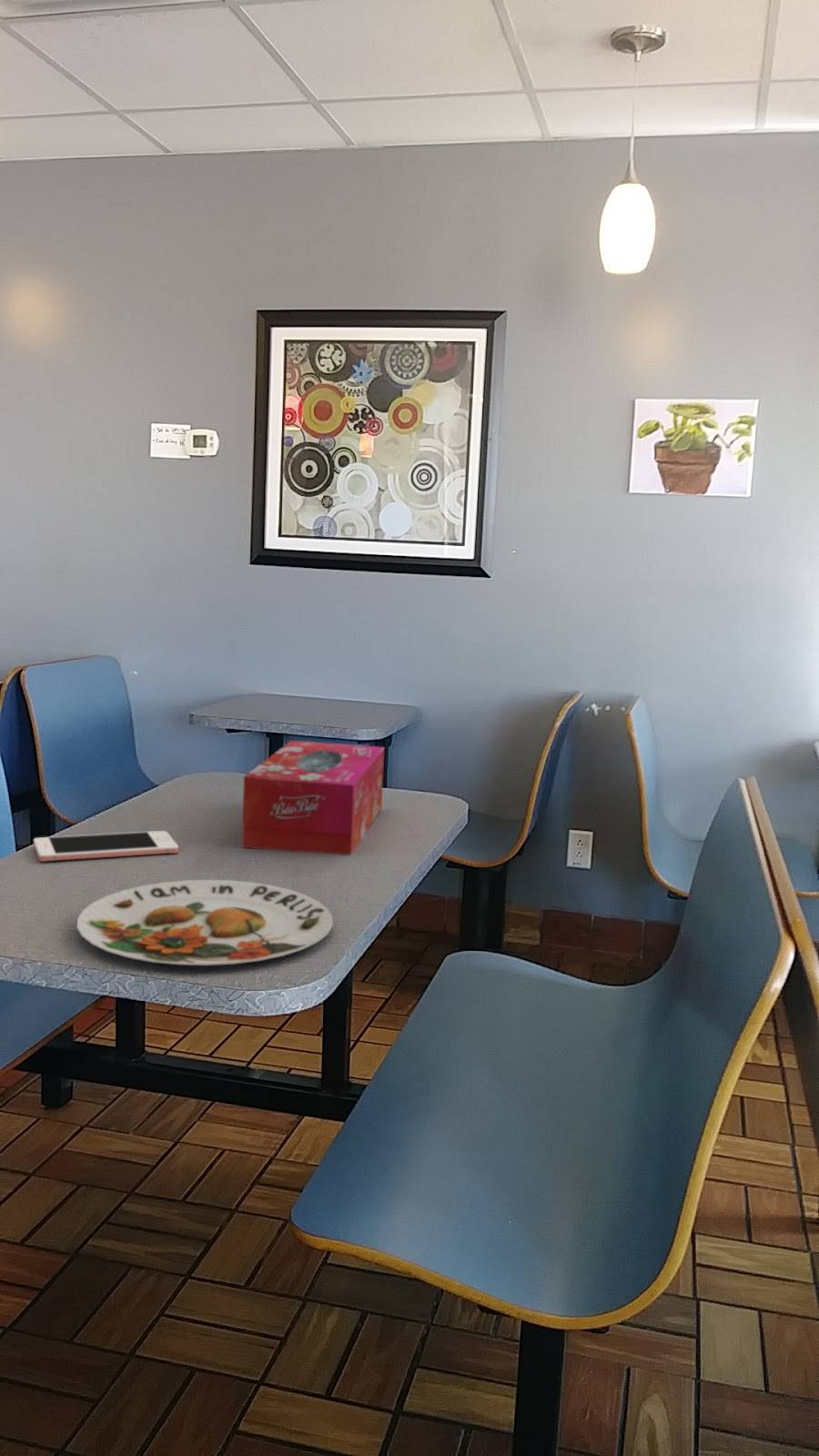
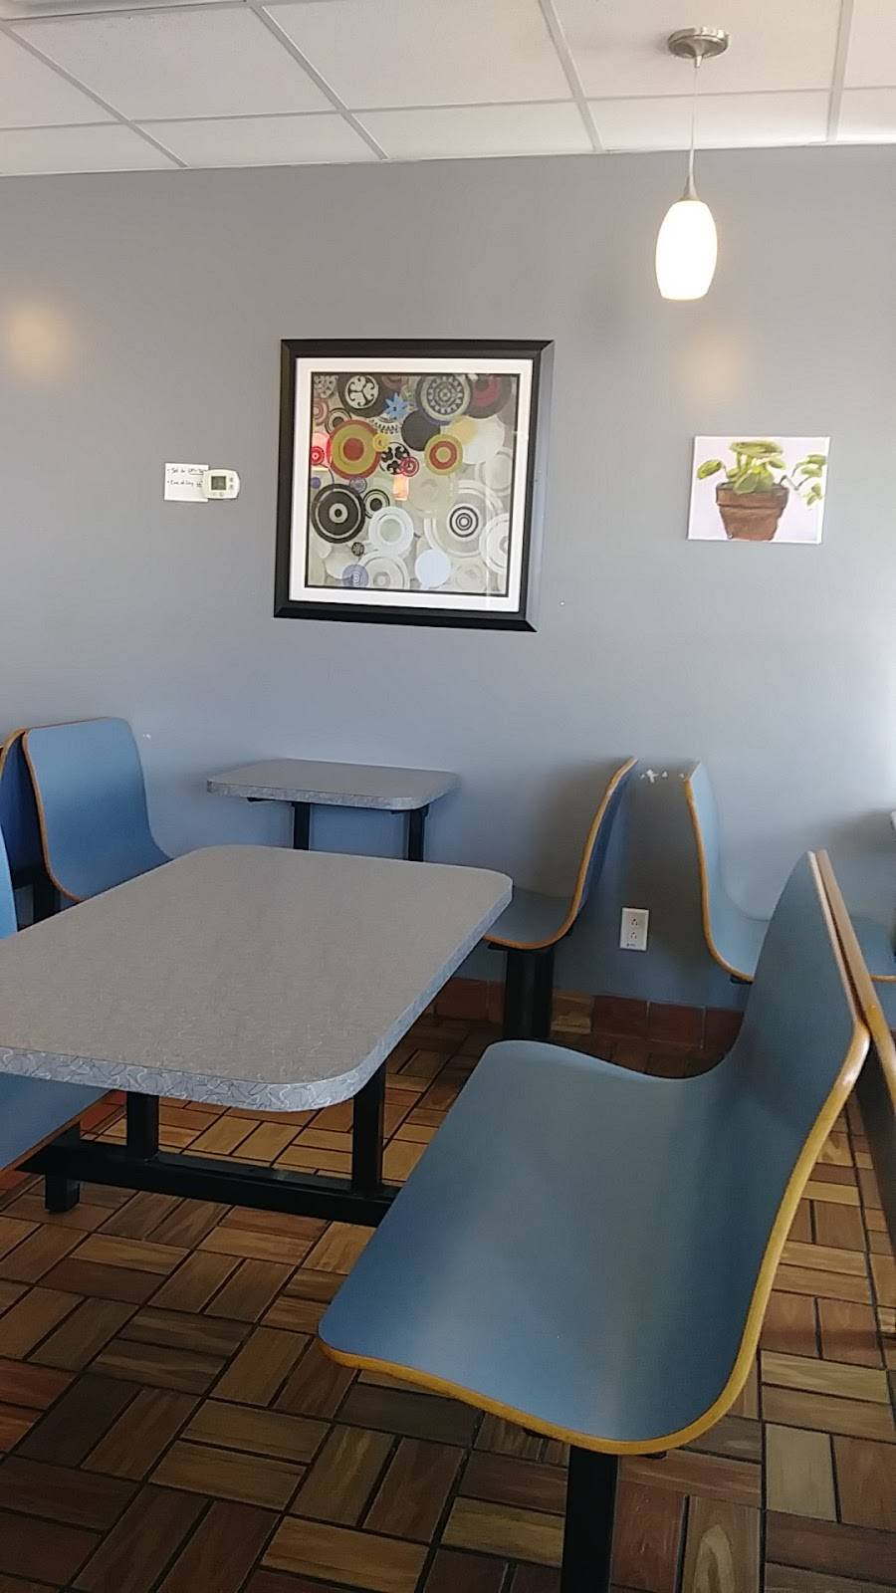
- plate (207, 922)
- cell phone (106, 845)
- tissue box (318, 794)
